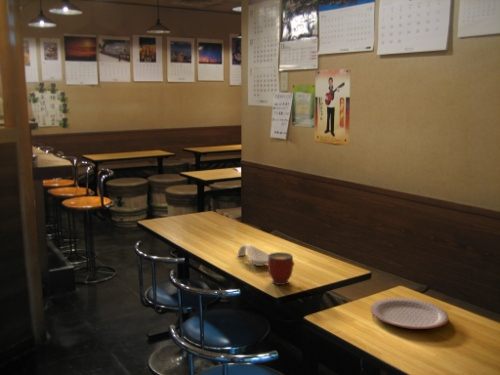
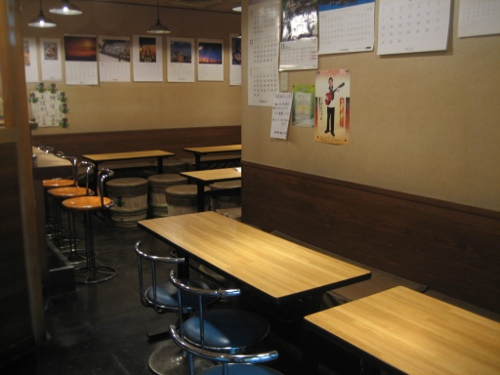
- spoon rest (253, 254)
- mug (283, 268)
- plate (408, 314)
